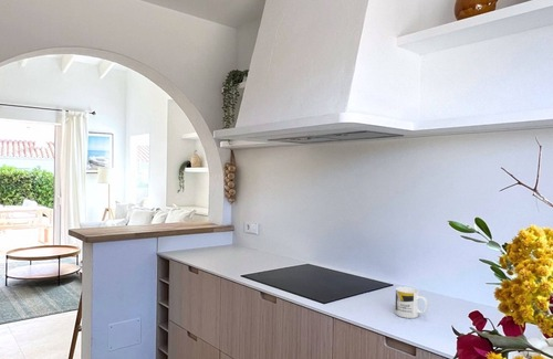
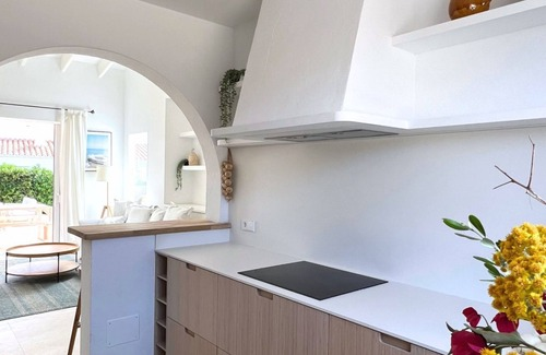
- mug (410, 303)
